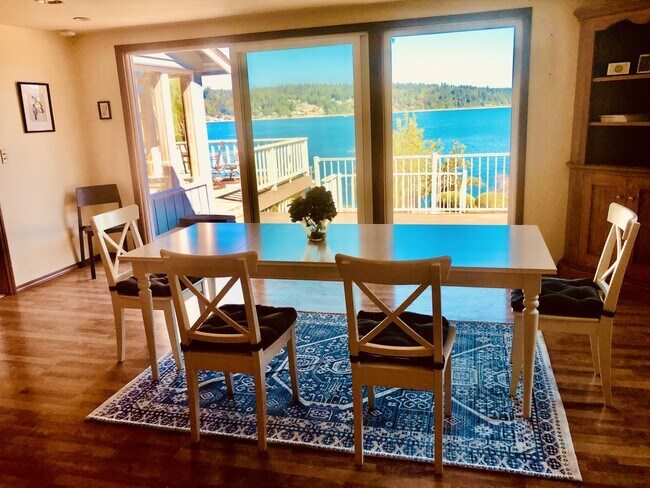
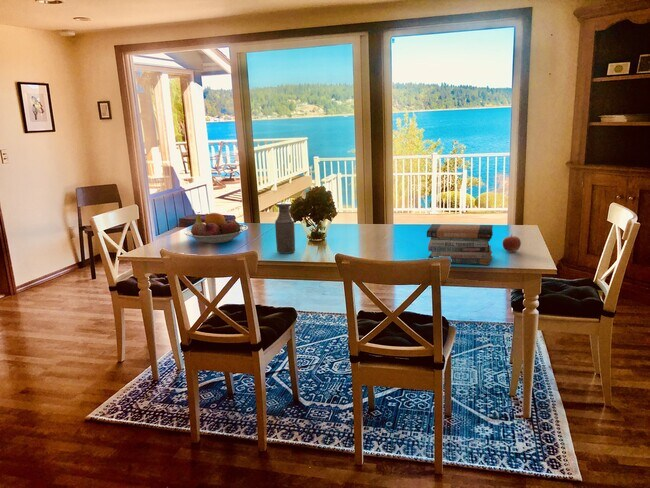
+ book stack (459, 243)
+ apple (511, 242)
+ fruit bowl (216, 227)
+ bottle (284, 227)
